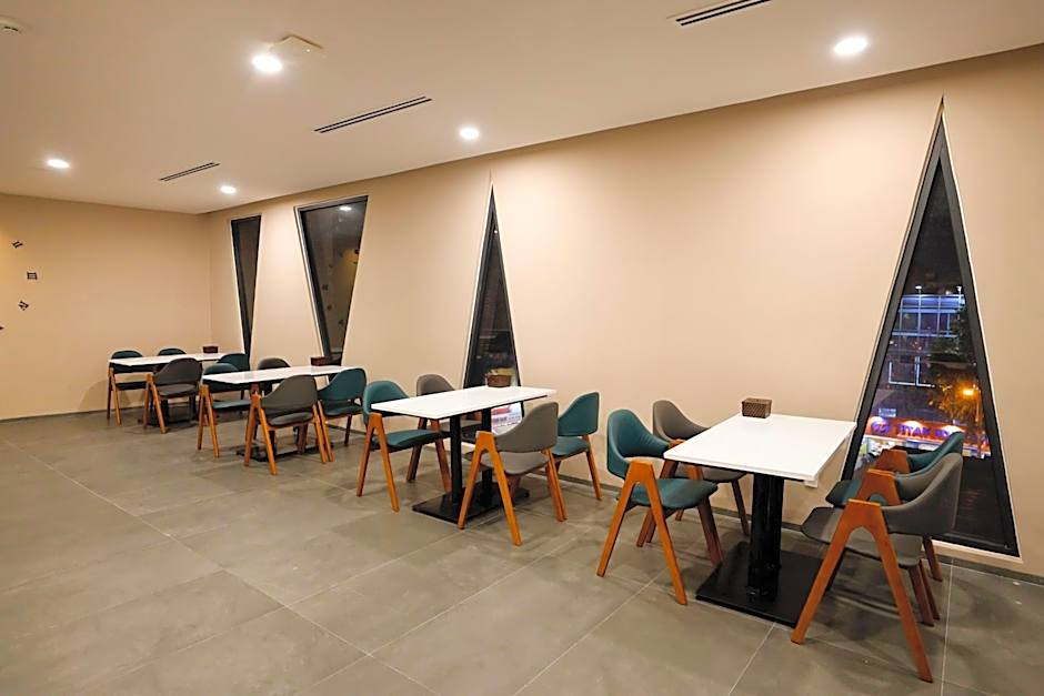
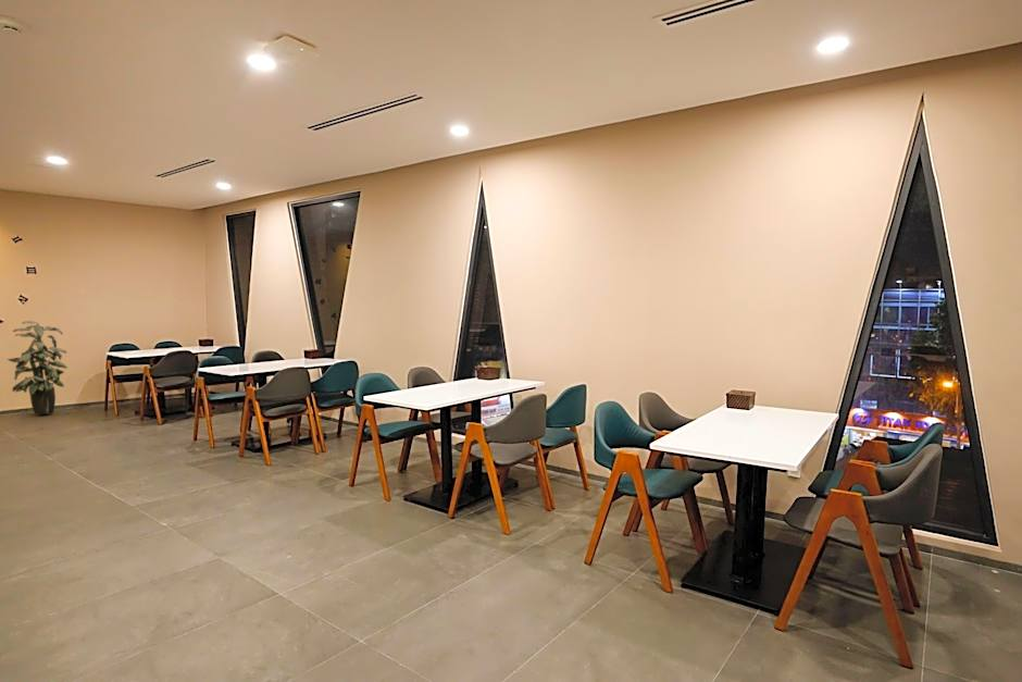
+ indoor plant (37, 368)
